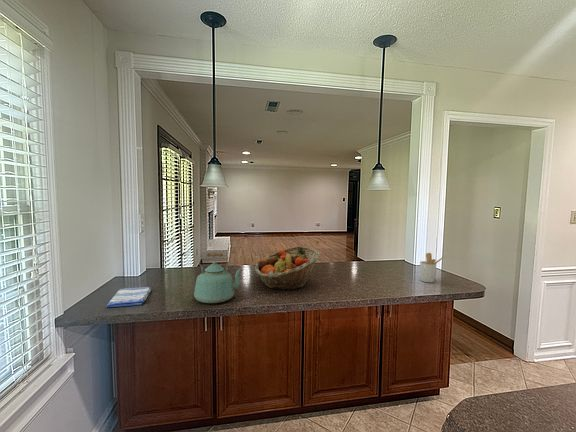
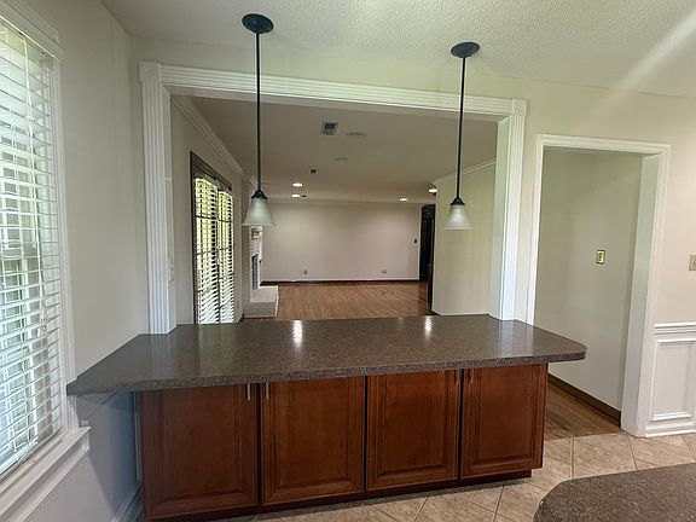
- fruit basket (286, 266)
- utensil holder (432, 267)
- kettle (218, 275)
- dish towel (130, 296)
